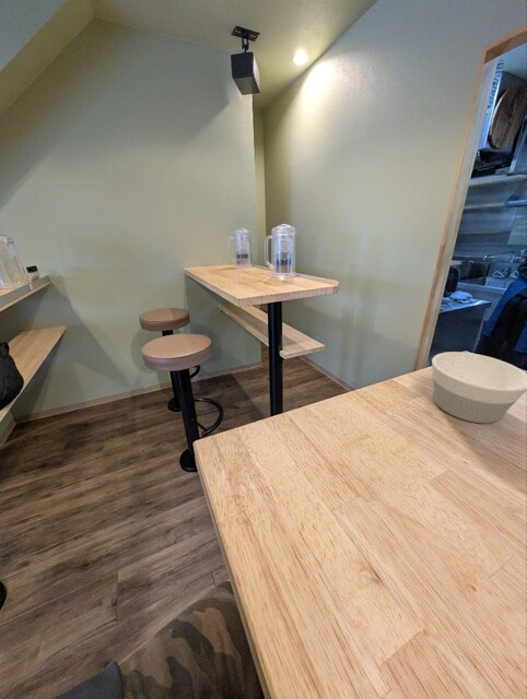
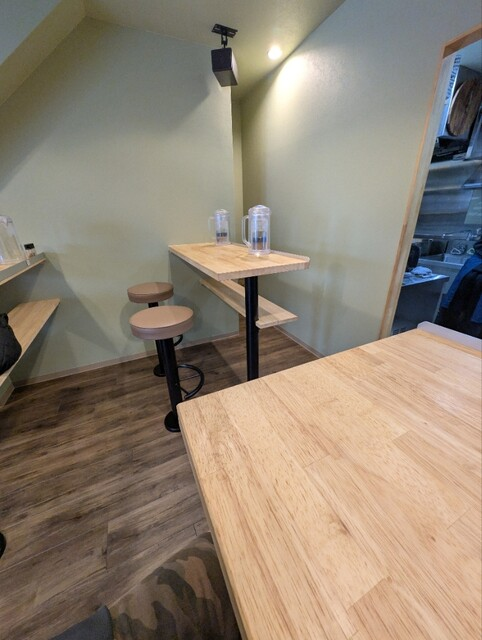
- bowl (471, 387)
